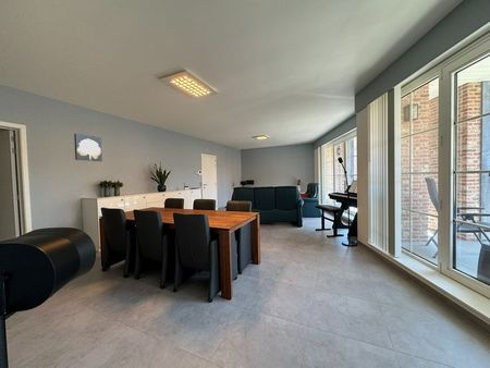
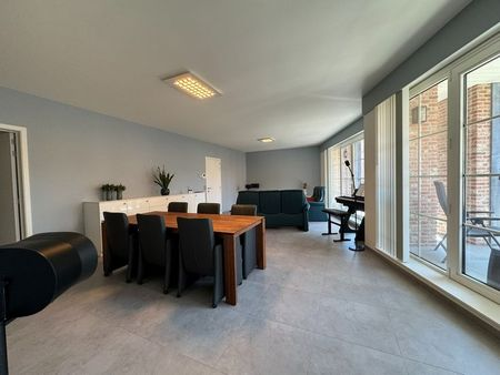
- wall art (88, 148)
